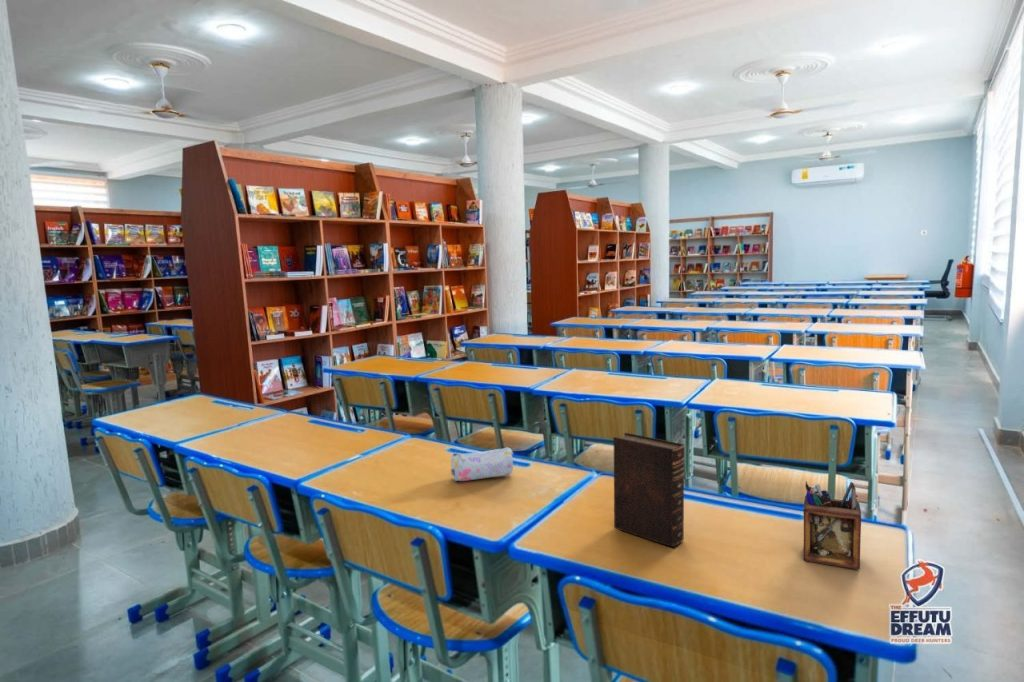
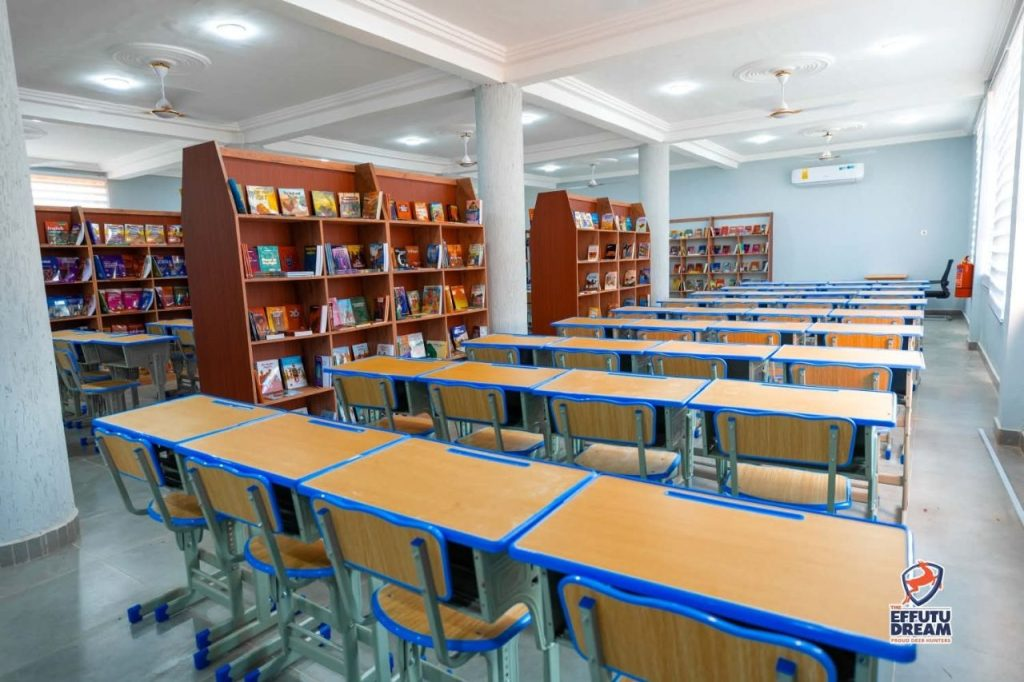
- bible (647, 487)
- desk organizer (831, 521)
- pencil case (481, 463)
